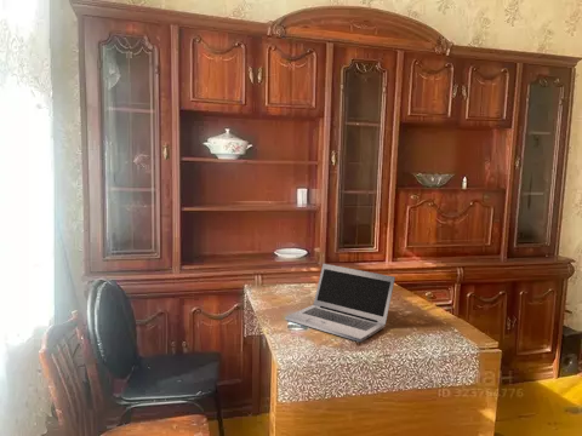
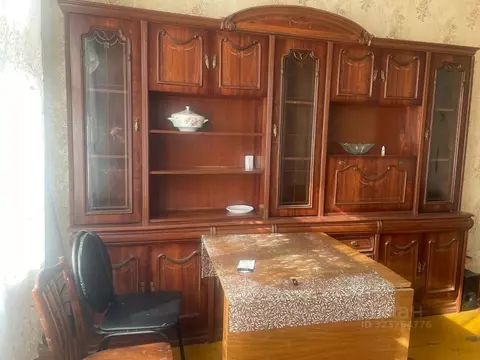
- laptop (340, 298)
